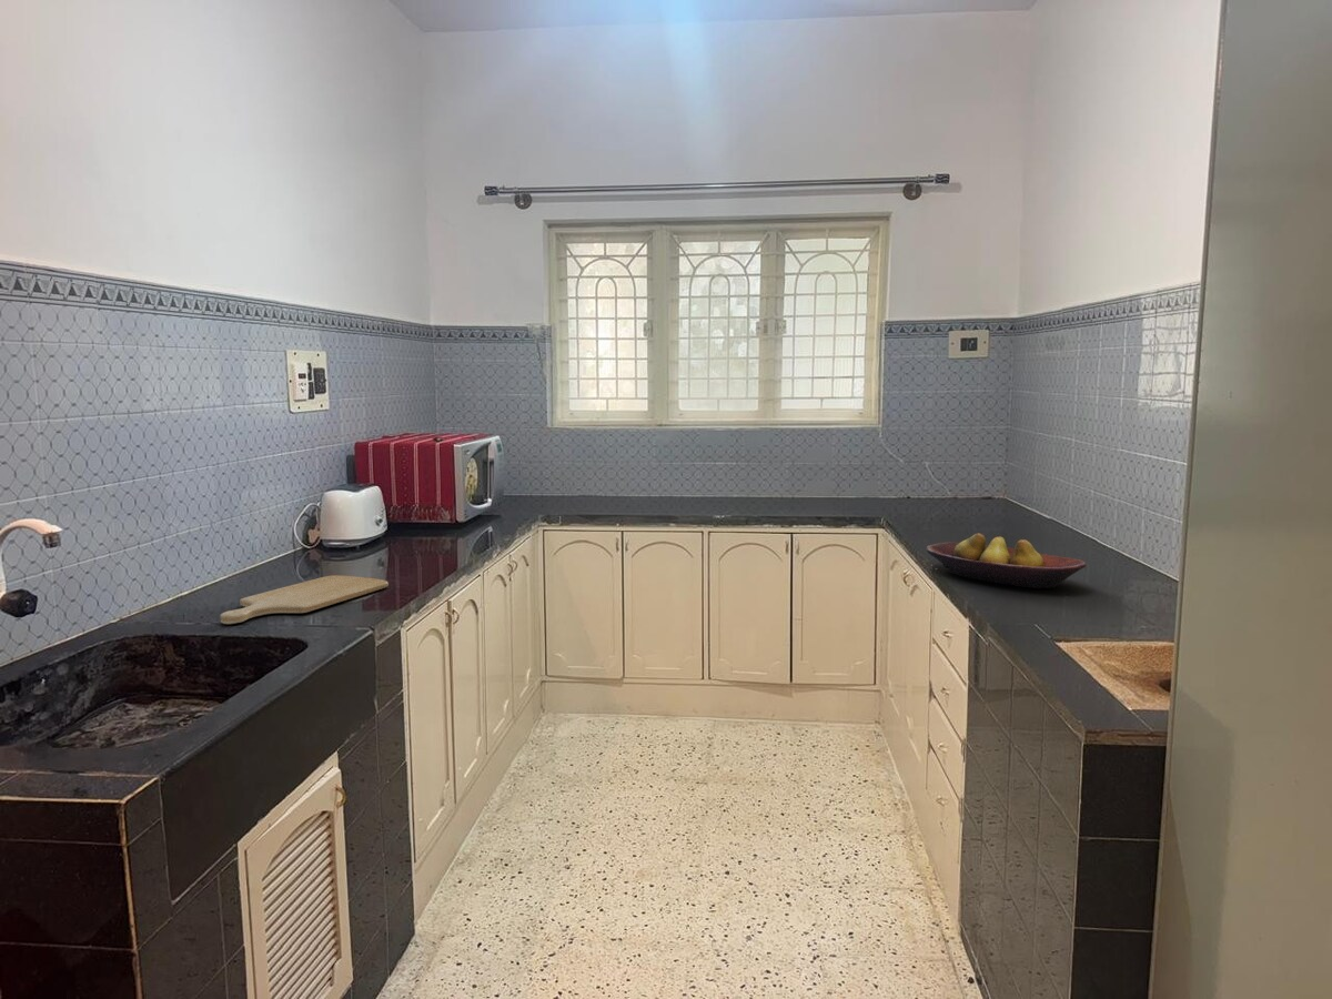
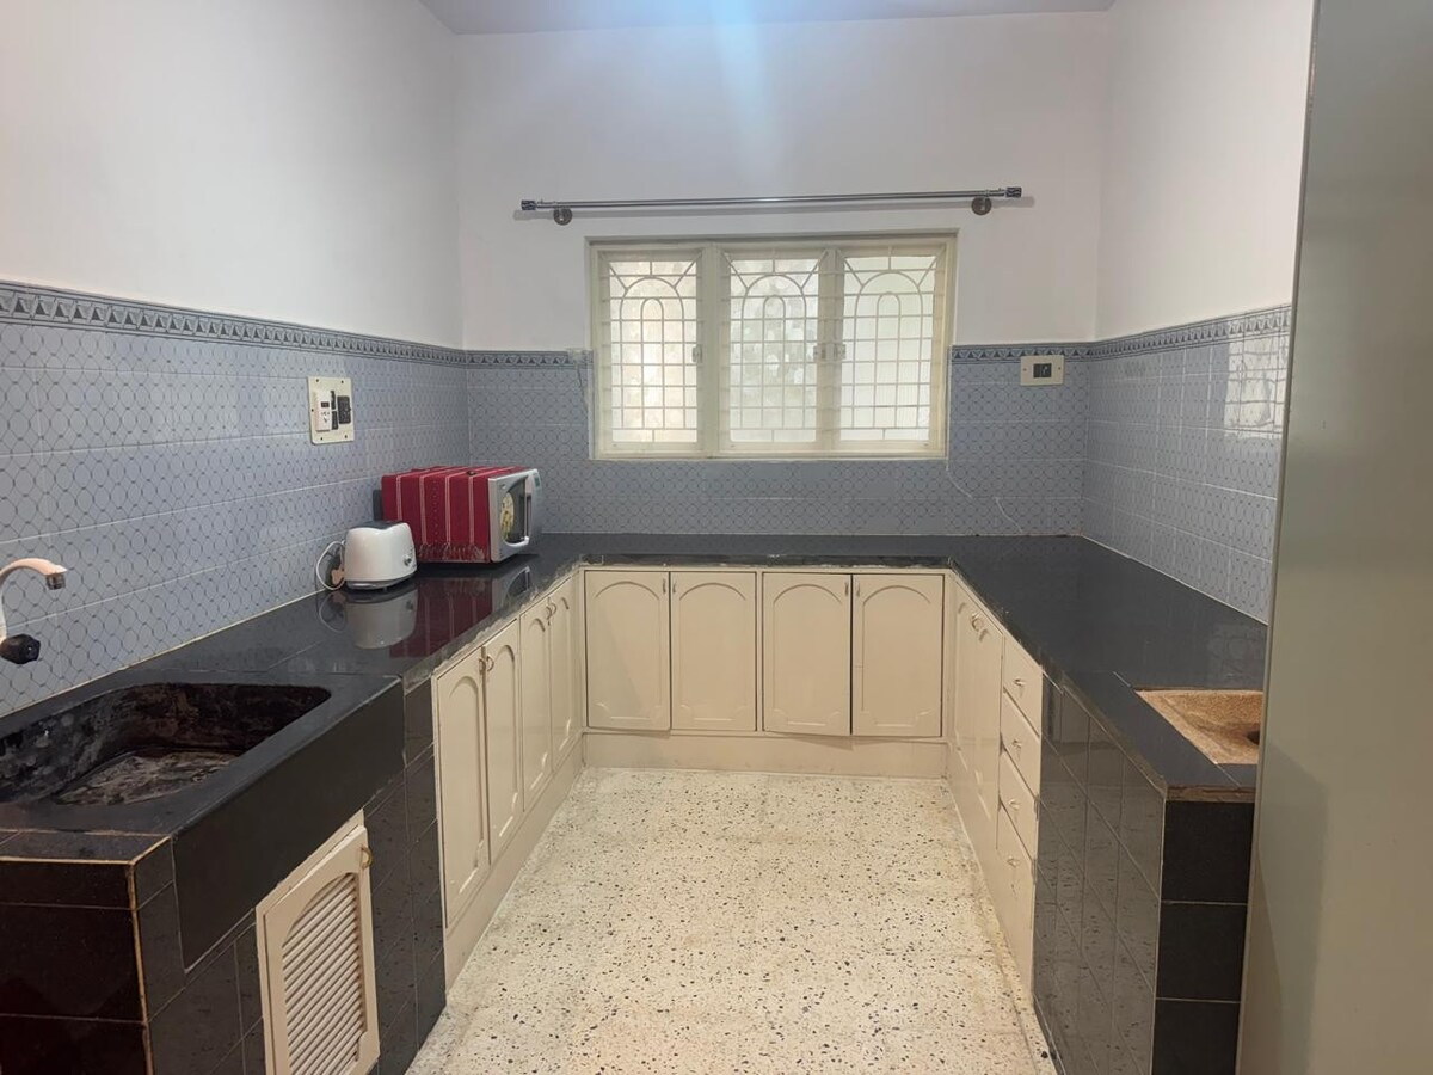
- chopping board (299, 597)
- fruit bowl (1001, 557)
